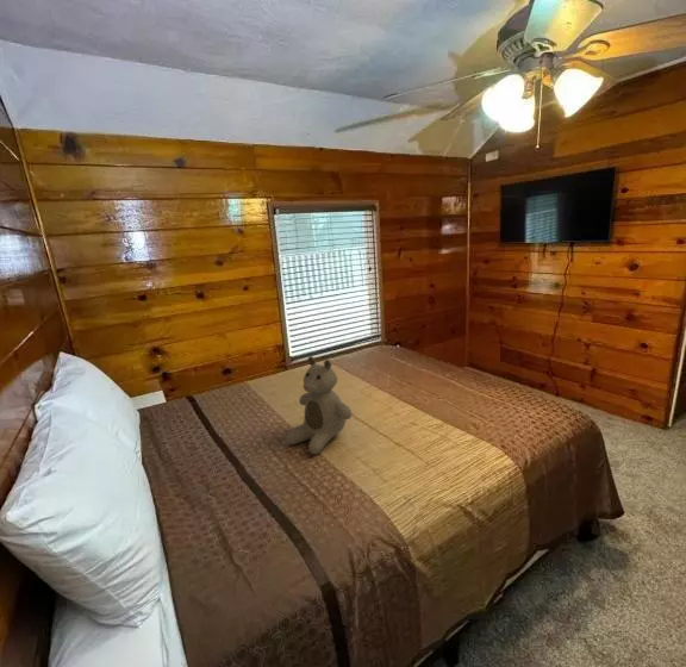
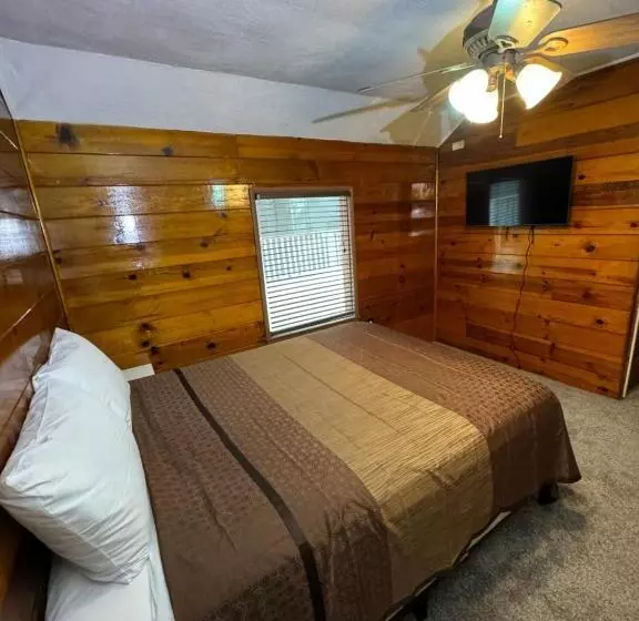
- teddy bear (314, 400)
